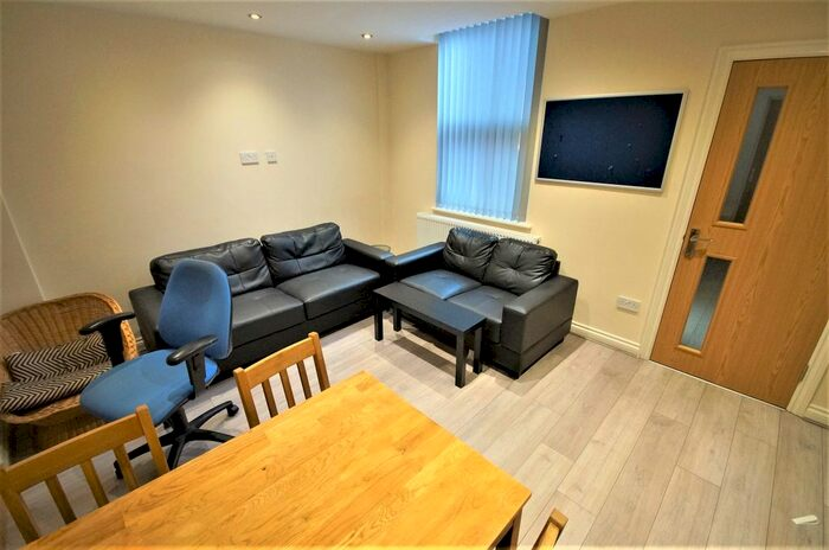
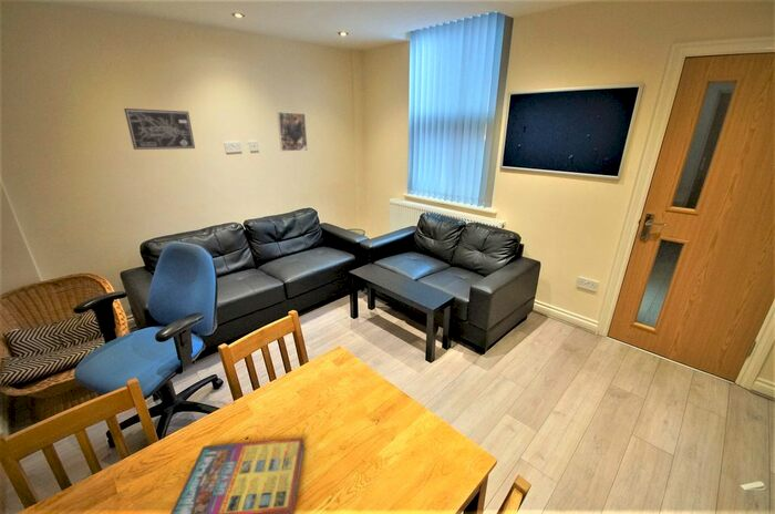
+ wall art (162, 130)
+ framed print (292, 132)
+ game compilation box (244, 480)
